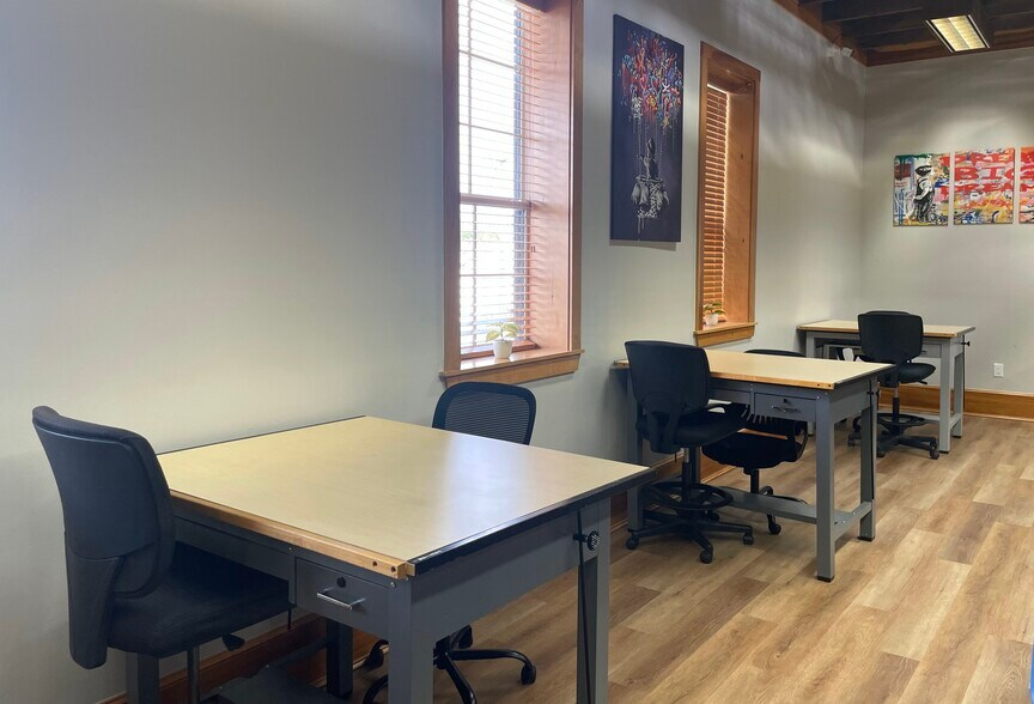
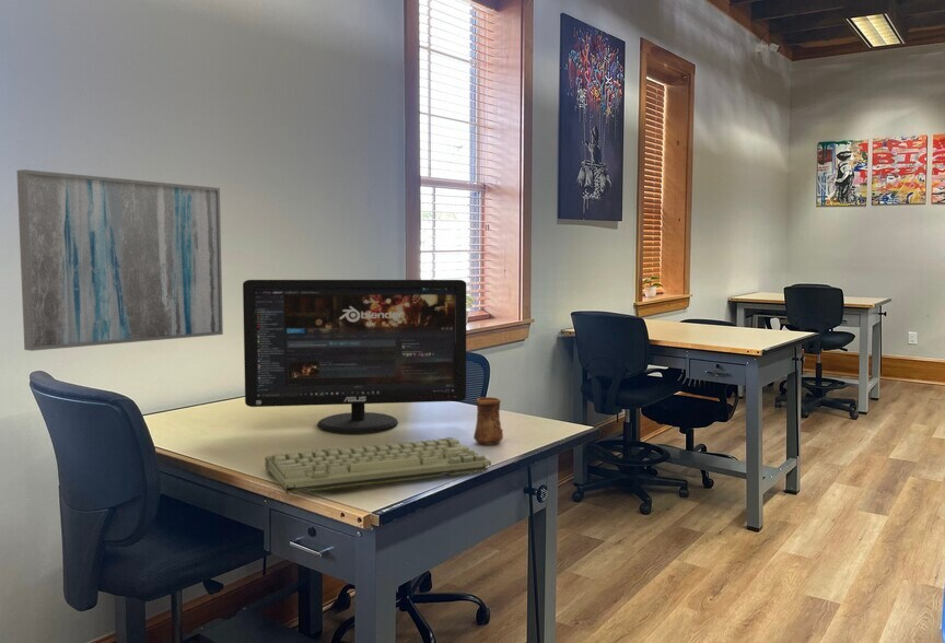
+ computer monitor (357, 351)
+ wall art (130, 261)
+ keyboard (377, 461)
+ cup (488, 420)
